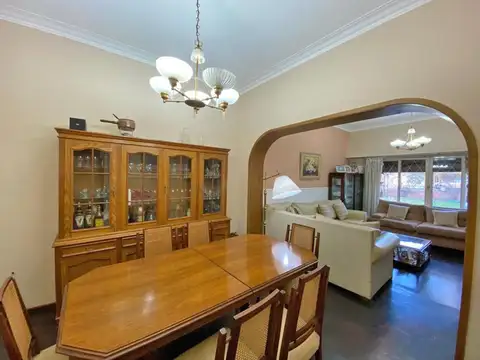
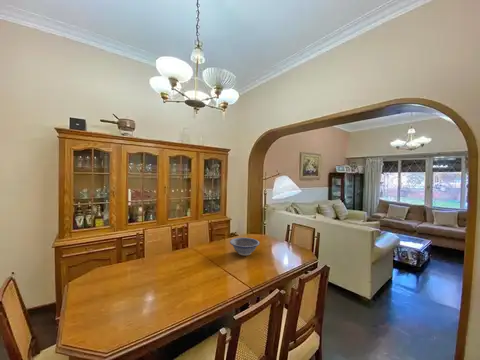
+ decorative bowl (244, 247)
